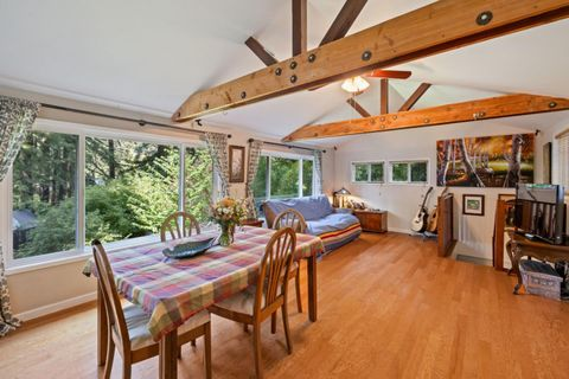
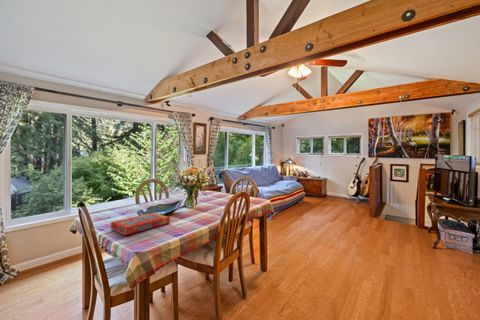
+ snack box (141, 222)
